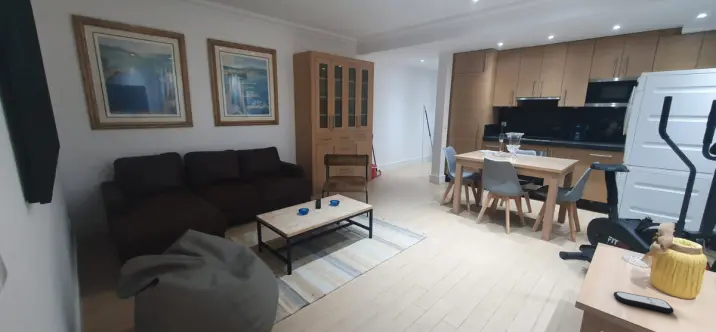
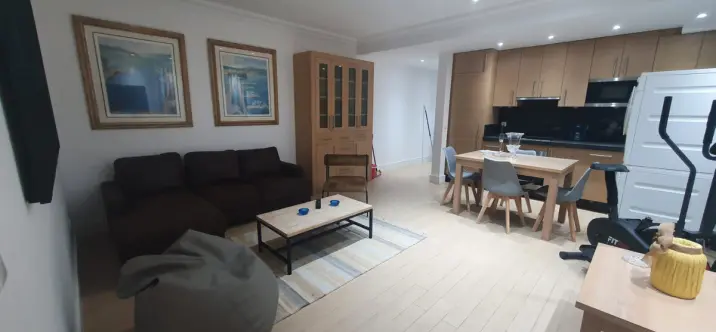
- remote control (641, 301)
